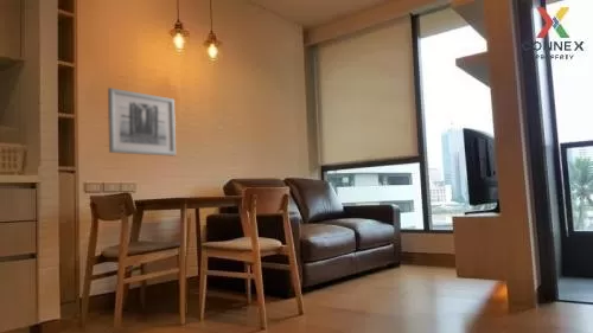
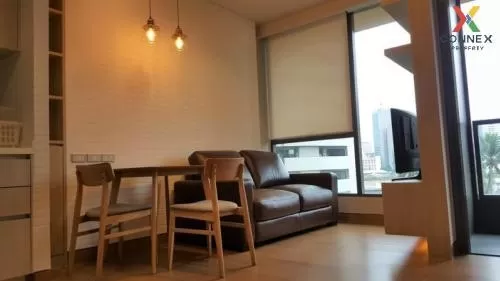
- wall art (144, 123)
